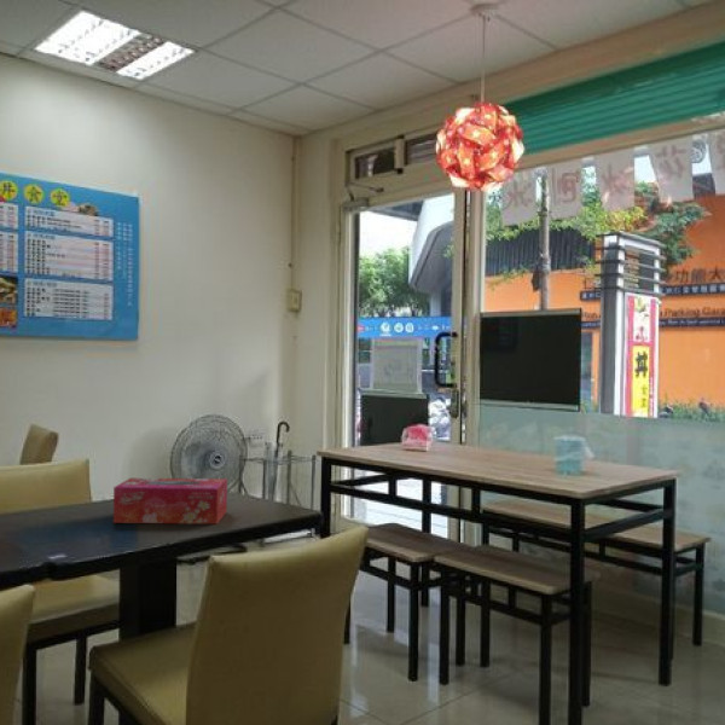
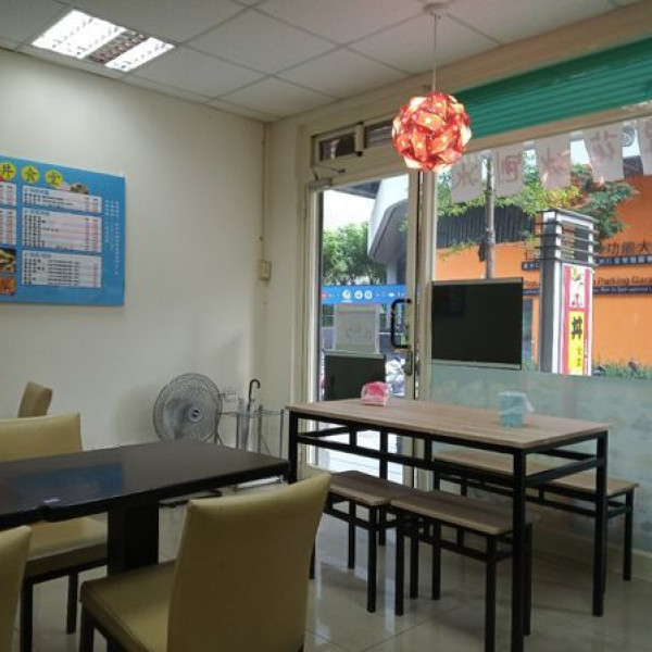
- tissue box (172, 499)
